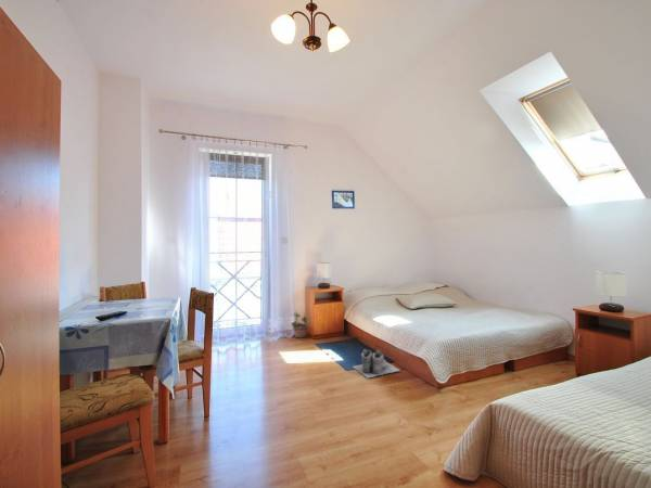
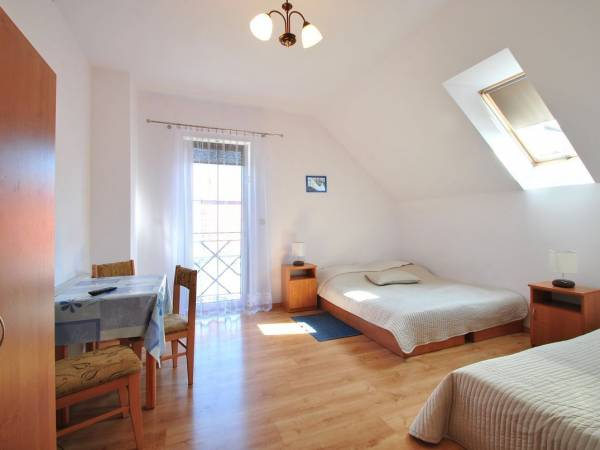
- boots (375, 359)
- potted plant (298, 323)
